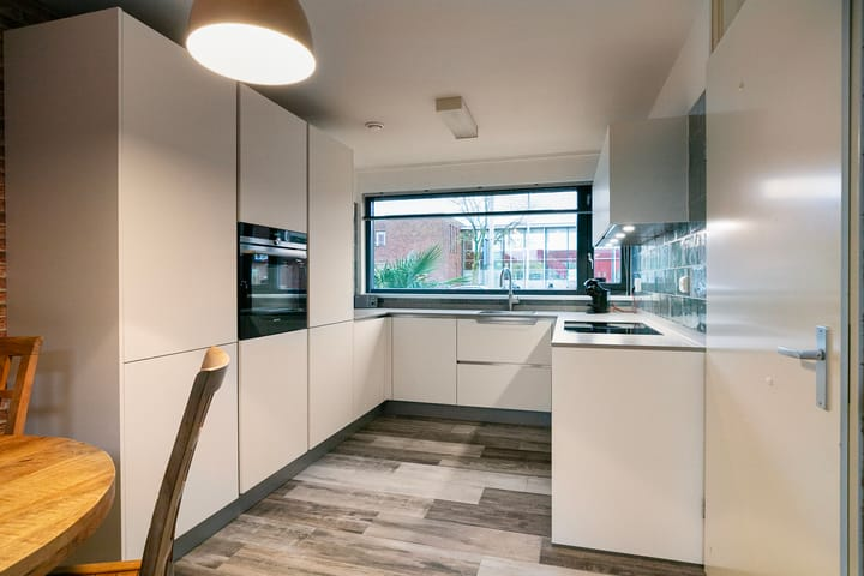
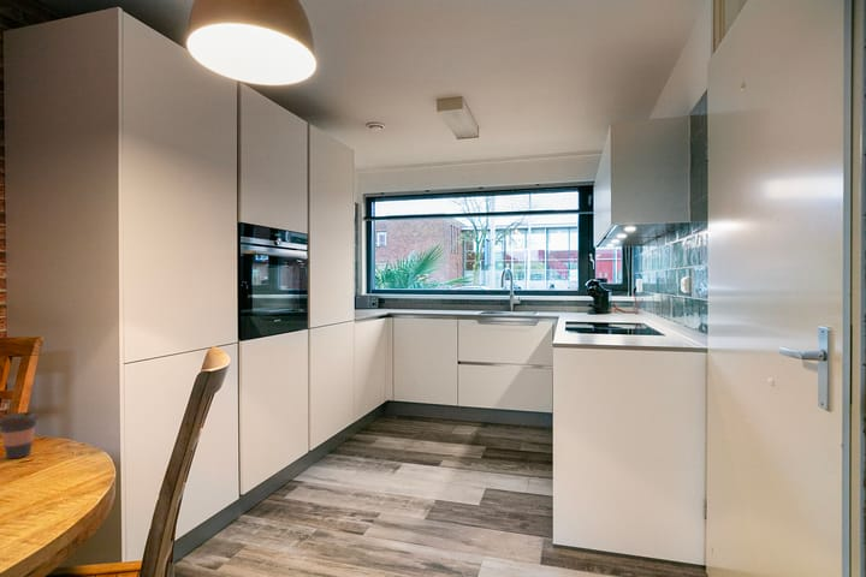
+ coffee cup (18, 435)
